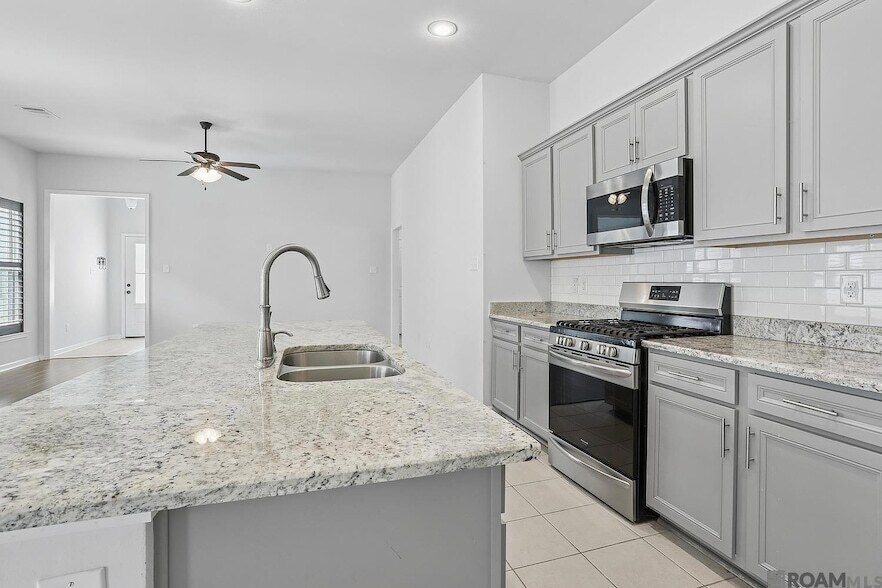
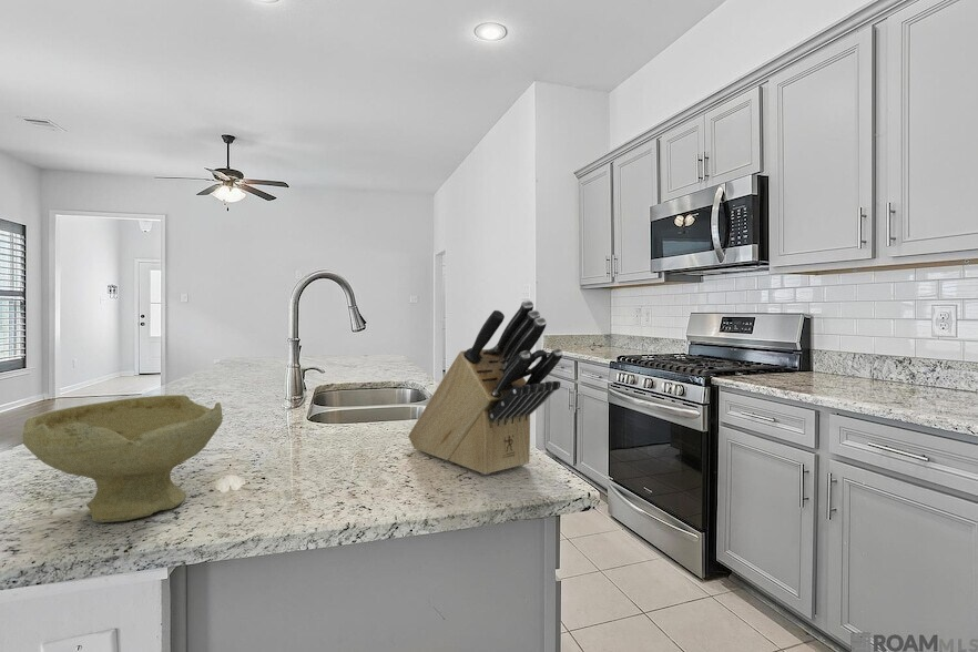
+ knife block (479, 381)
+ bowl (131, 456)
